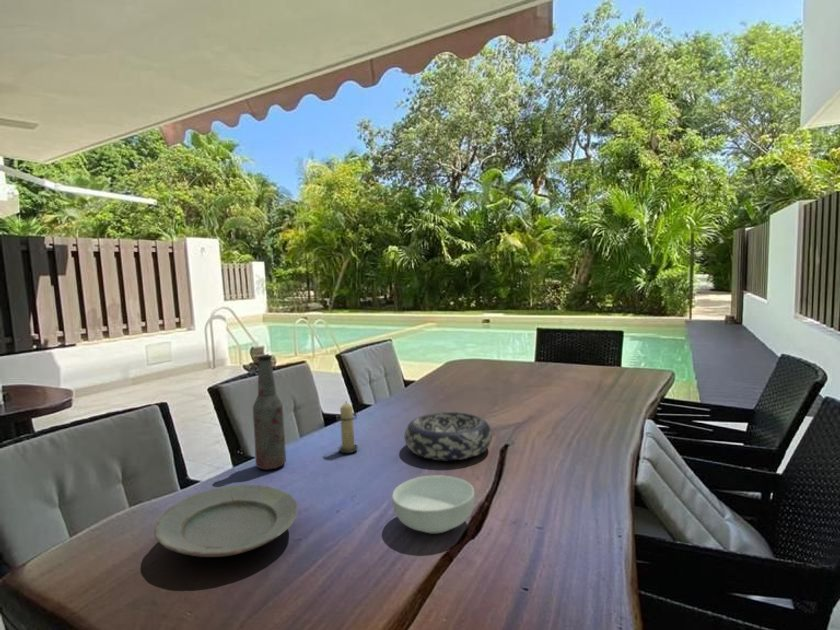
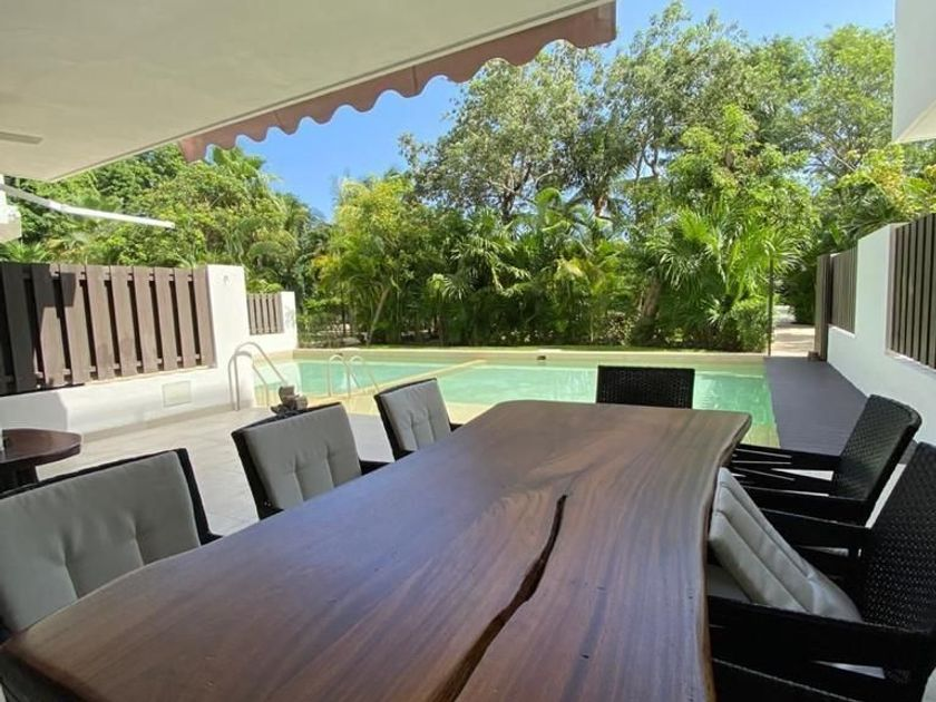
- bottle (268, 411)
- plate (230, 526)
- cereal bowl (433, 507)
- decorative bowl (448, 435)
- candle (347, 425)
